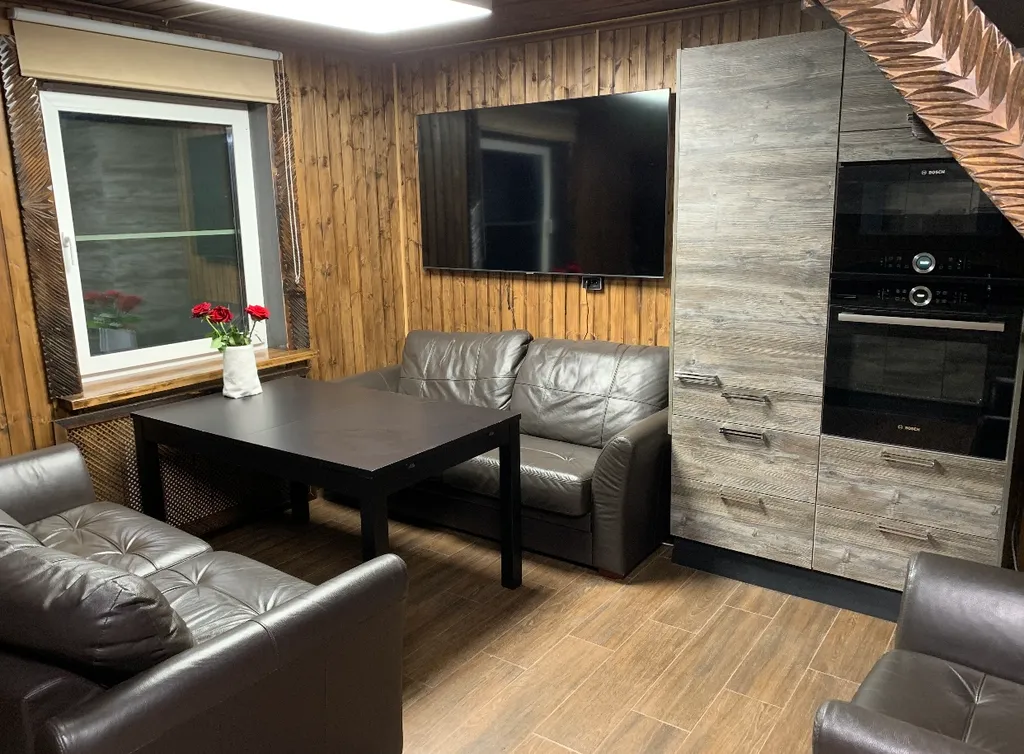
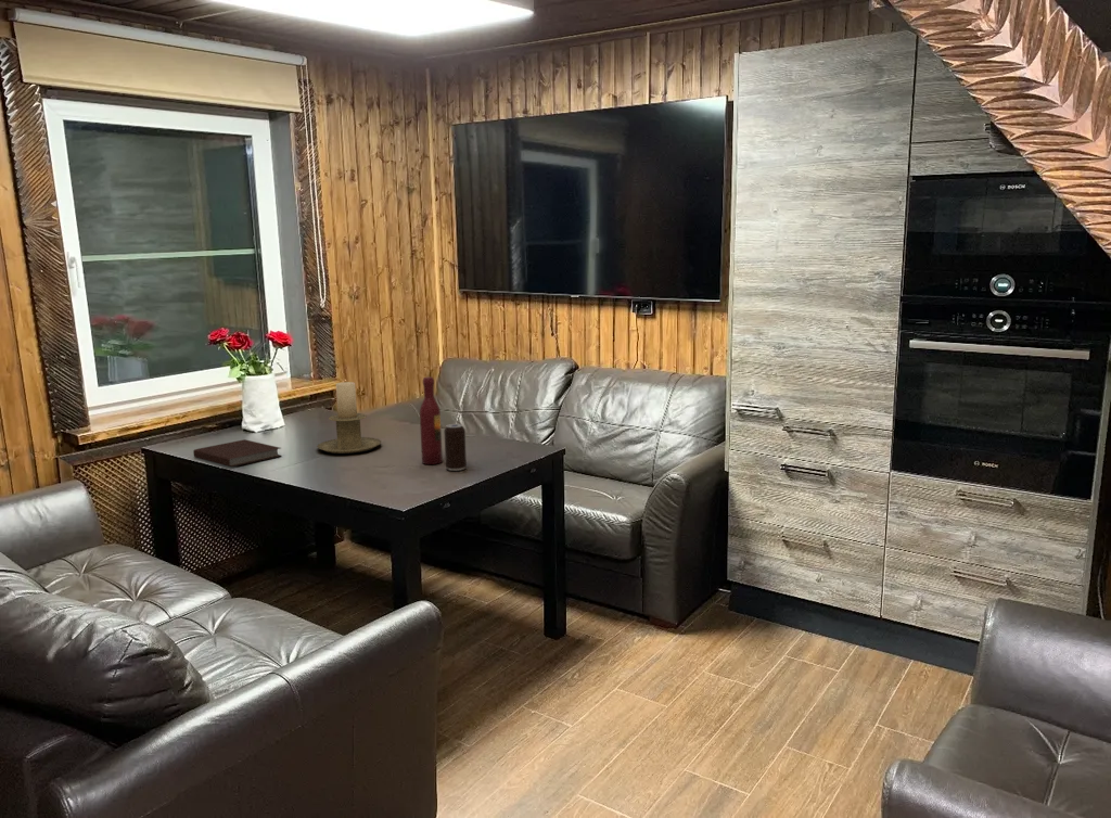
+ notebook (238, 452)
+ candle holder (347, 414)
+ beverage can (455, 447)
+ wine bottle (430, 420)
